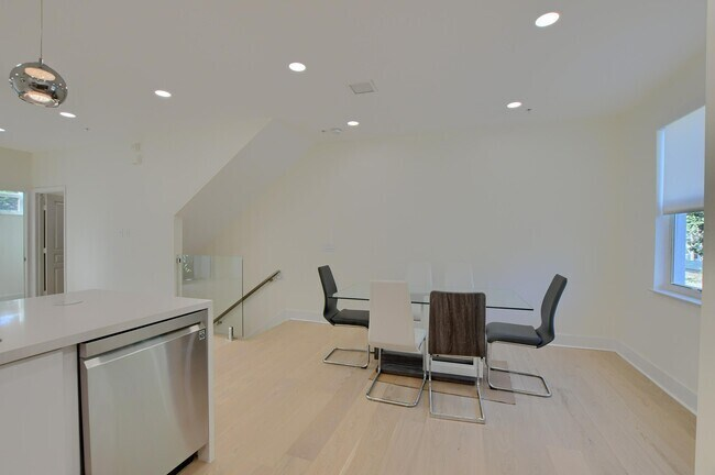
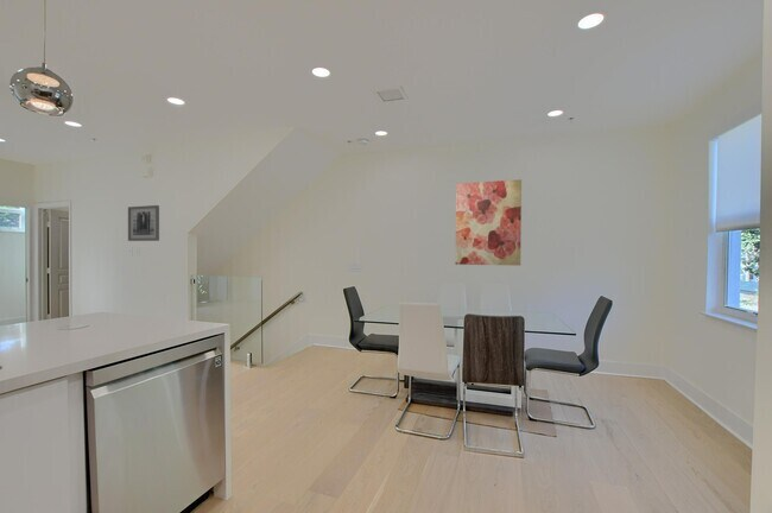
+ wall art (487, 223)
+ wall art (143, 223)
